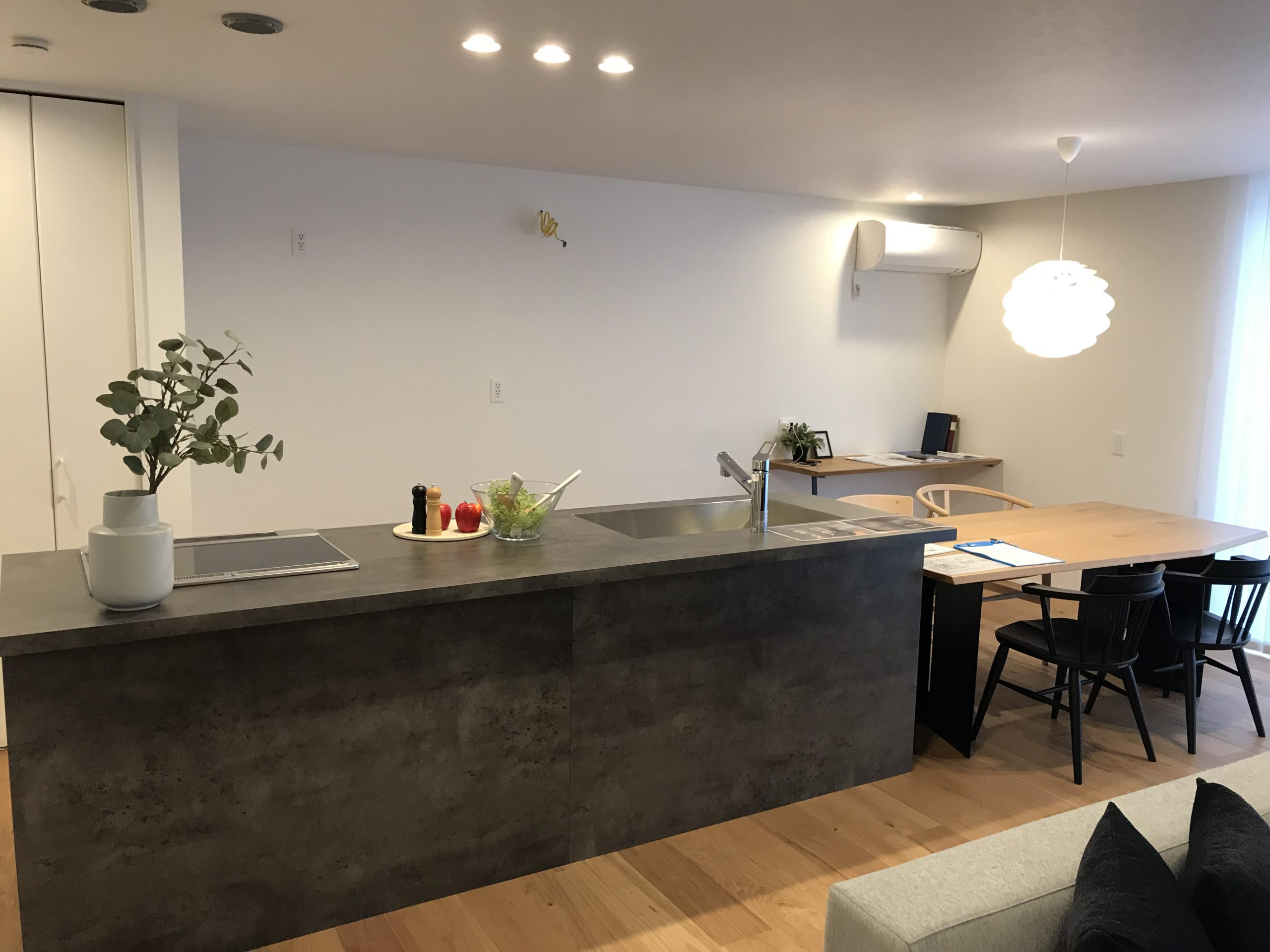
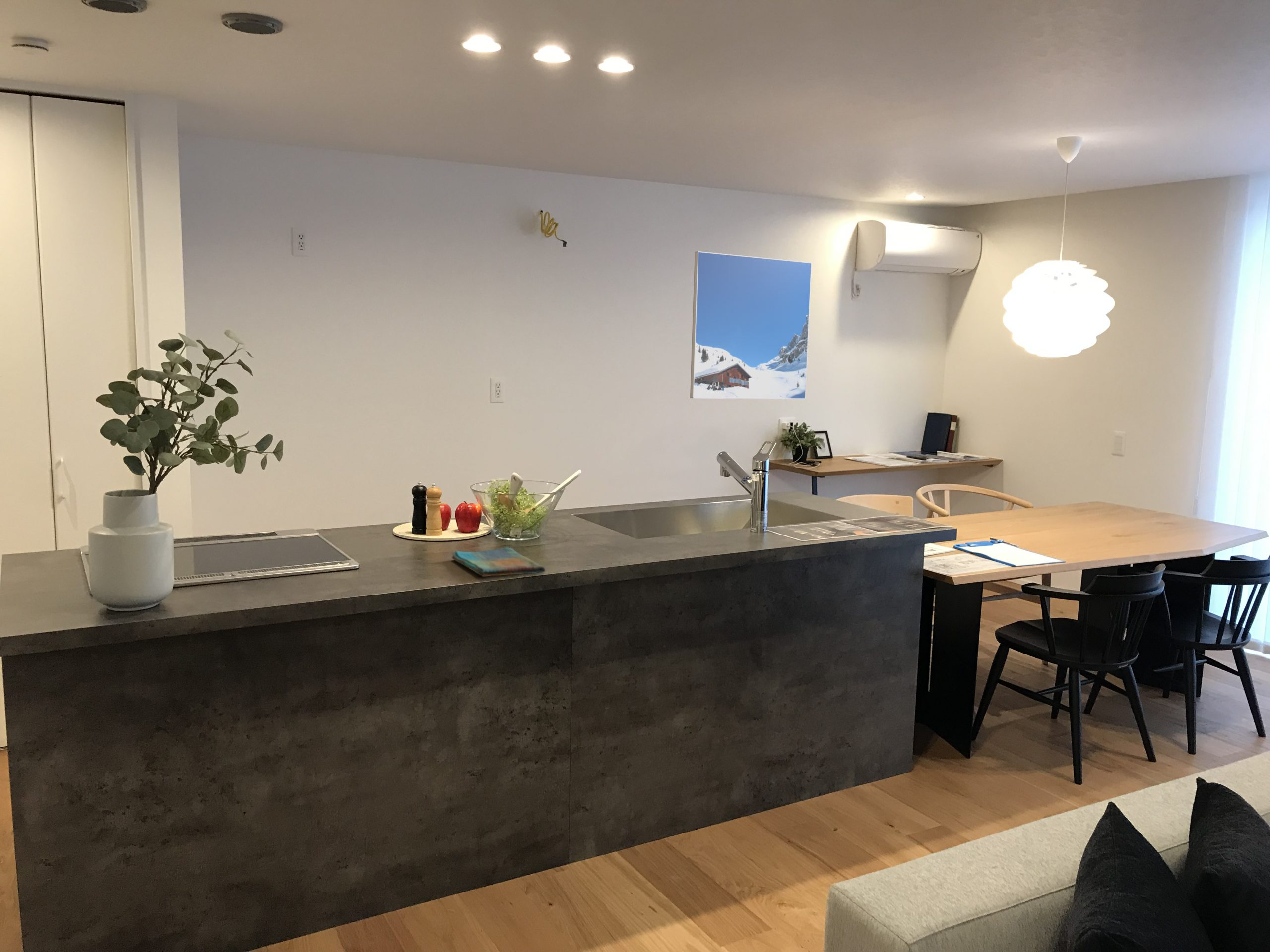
+ dish towel (498, 561)
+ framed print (752, 328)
